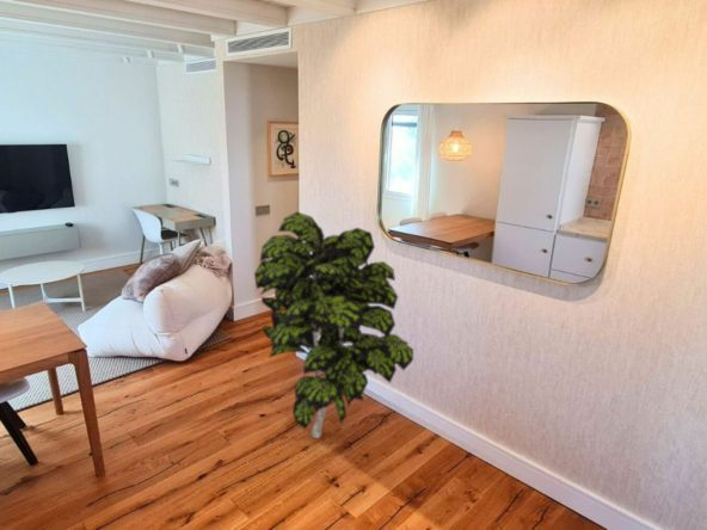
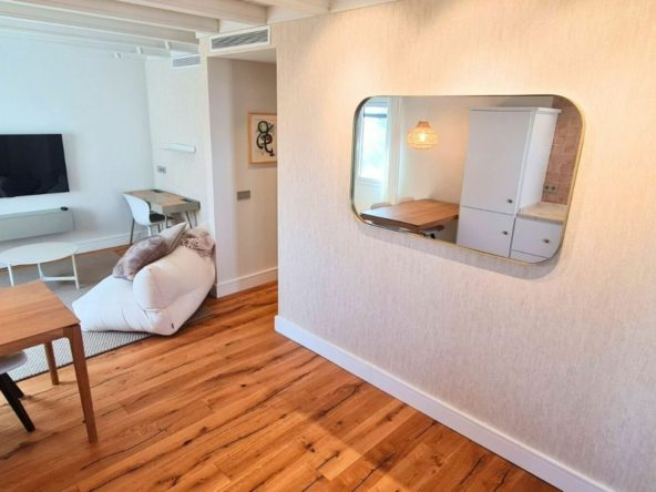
- indoor plant (331, 334)
